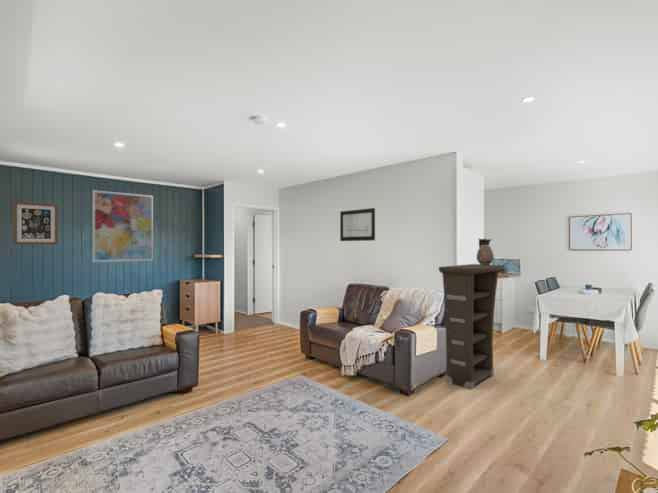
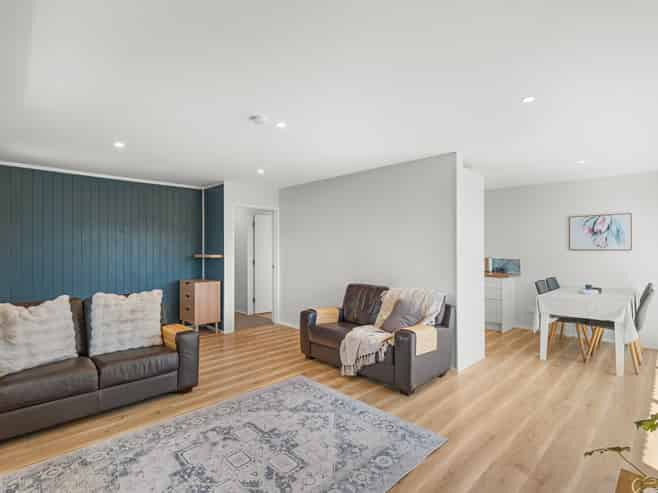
- wall art (124, 227)
- wall art (36, 223)
- wall art (356, 225)
- cabinet (473, 322)
- ceramic jug (484, 251)
